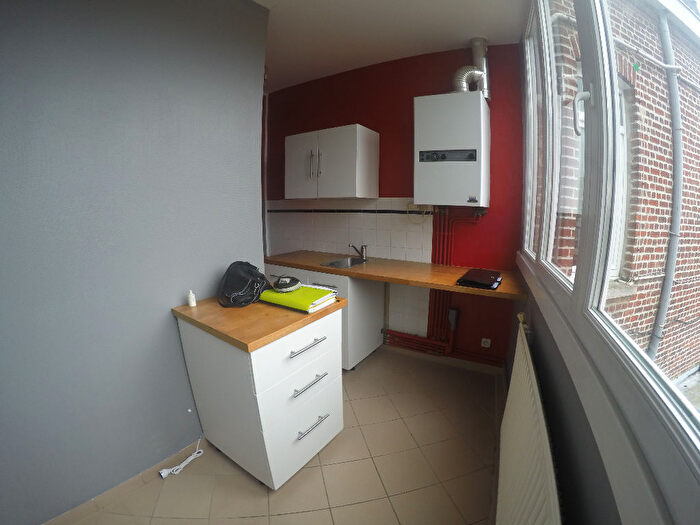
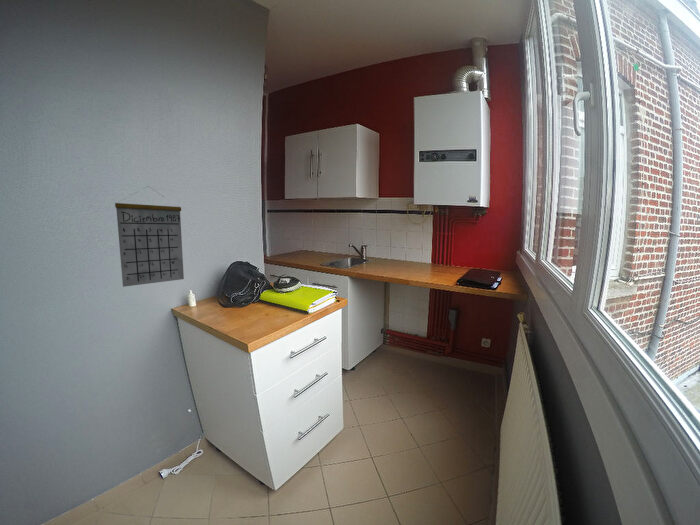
+ calendar (152, 235)
